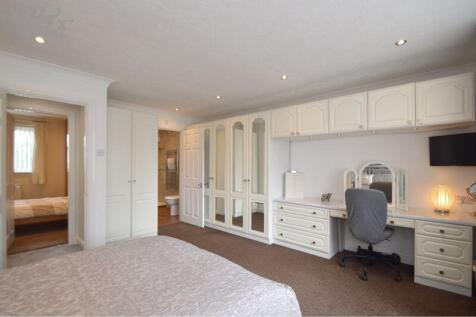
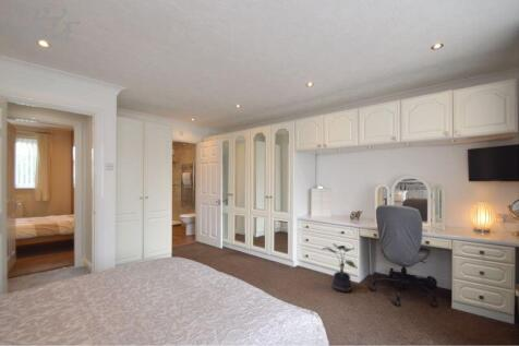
+ potted plant (339, 262)
